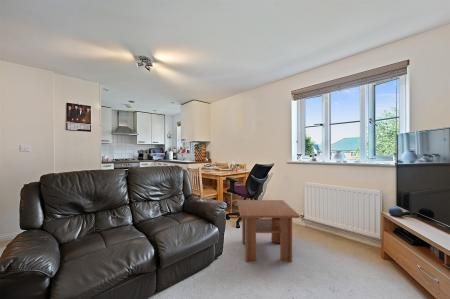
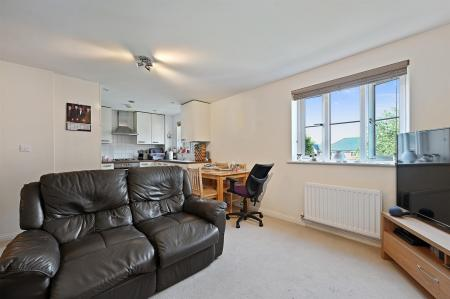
- coffee table (264, 228)
